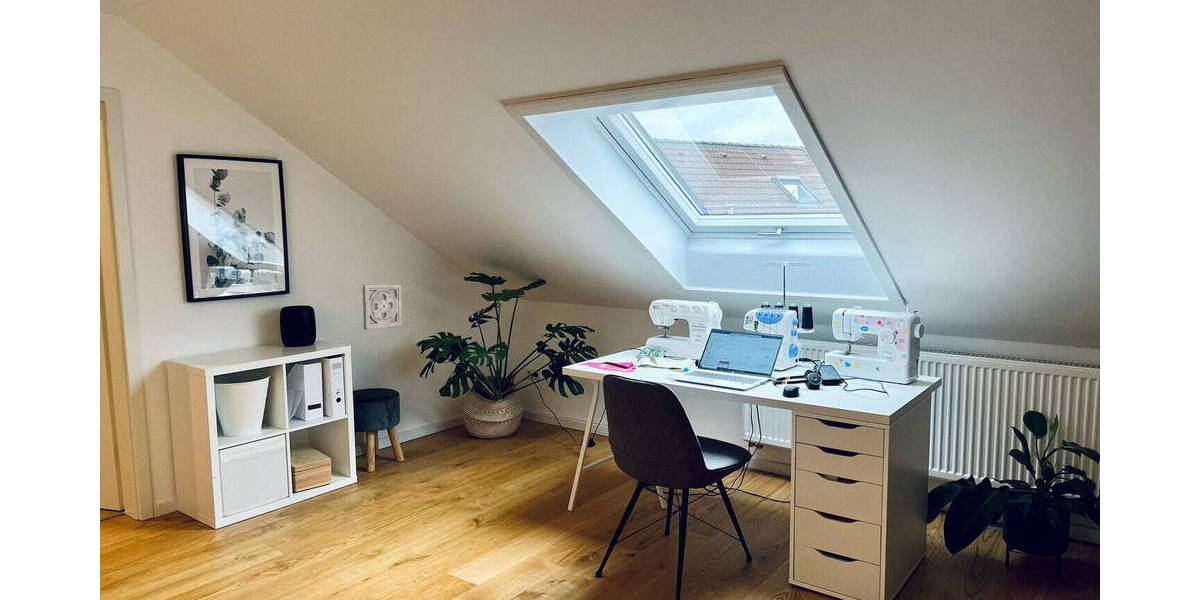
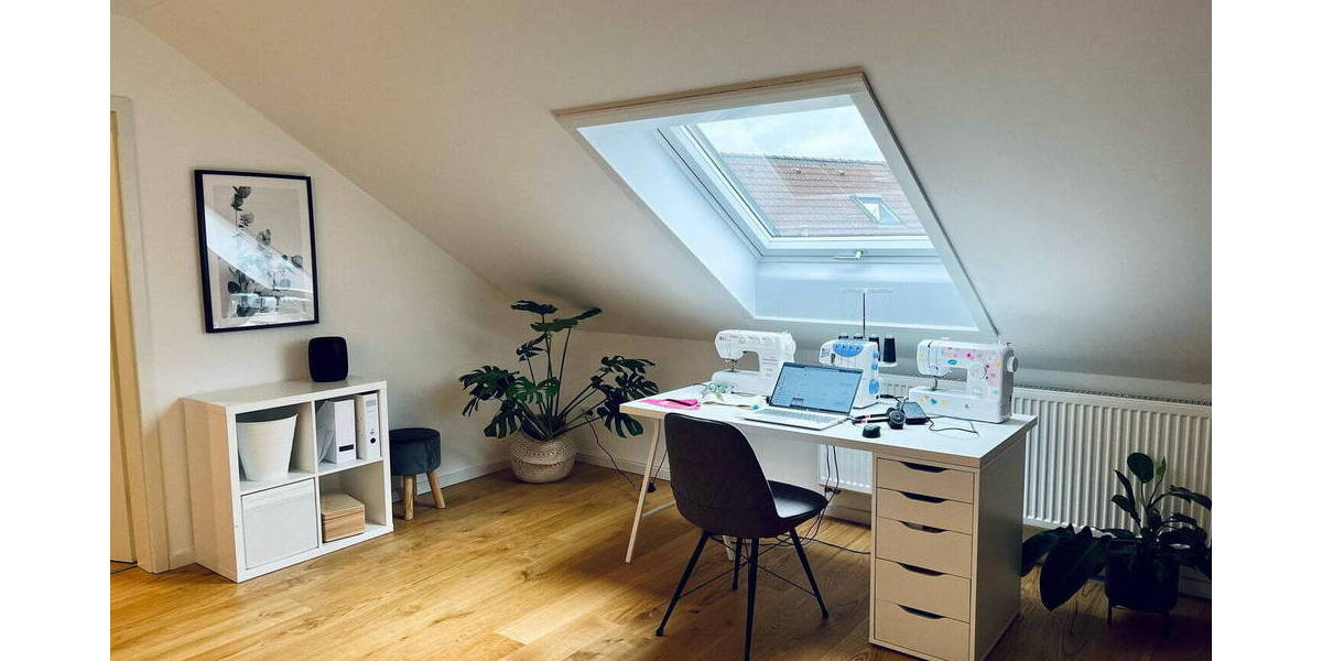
- wall ornament (382, 306)
